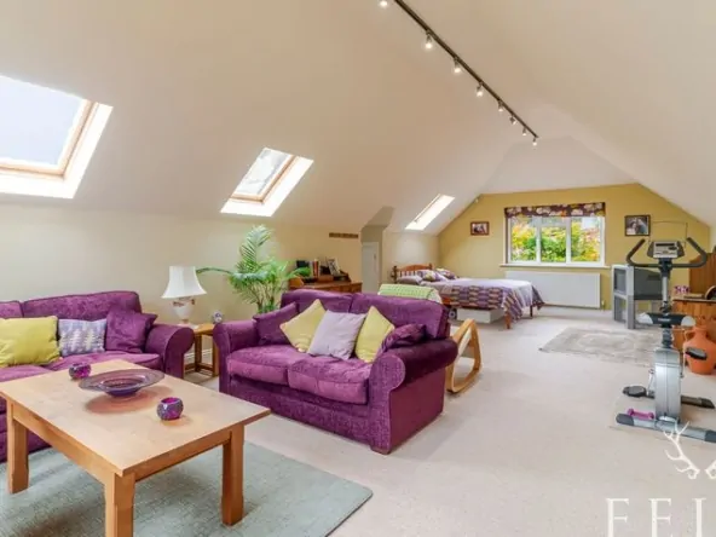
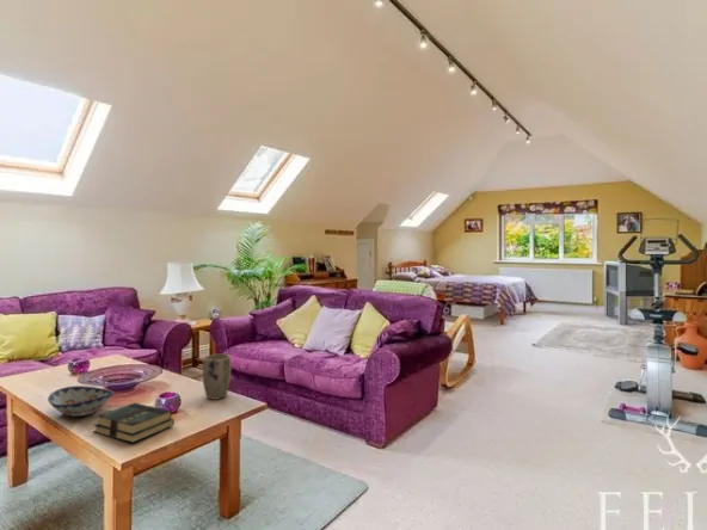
+ book (134, 420)
+ decorative bowl (81, 402)
+ plant pot (216, 376)
